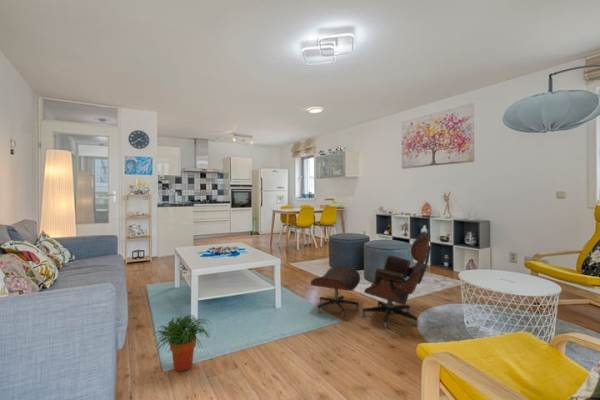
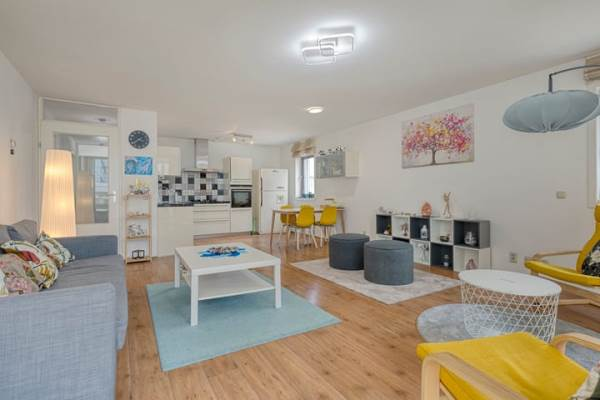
- potted plant (182, 342)
- lounge chair (375, 272)
